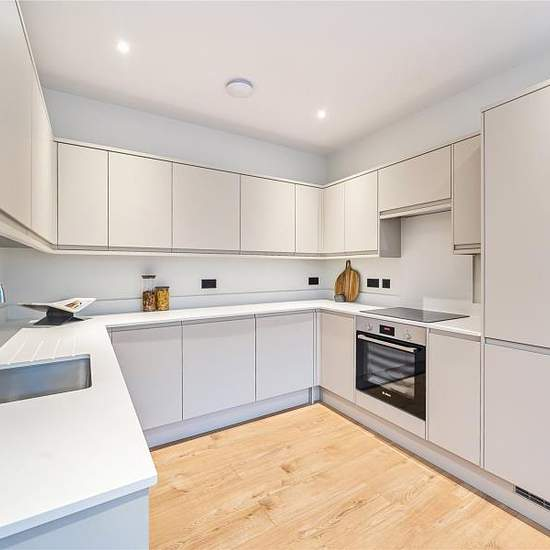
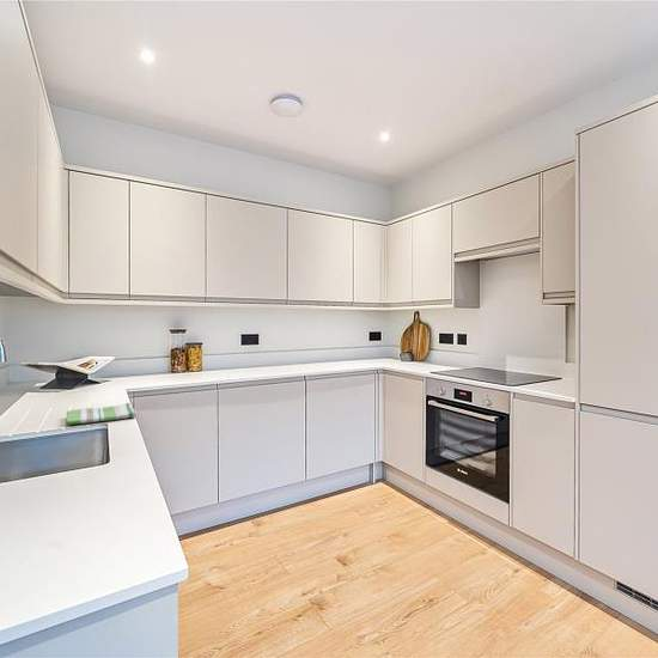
+ dish towel (100, 413)
